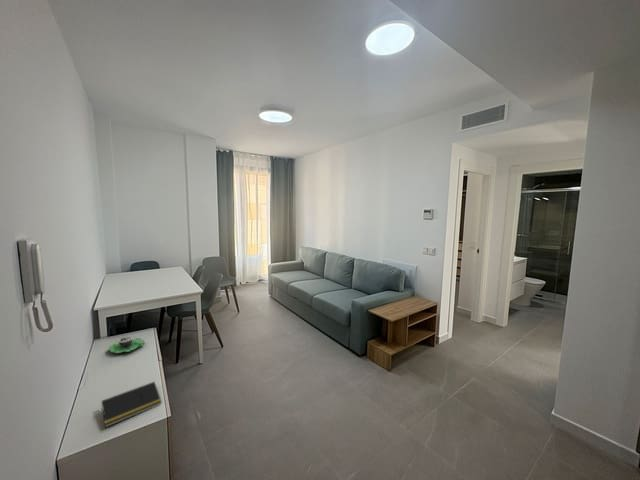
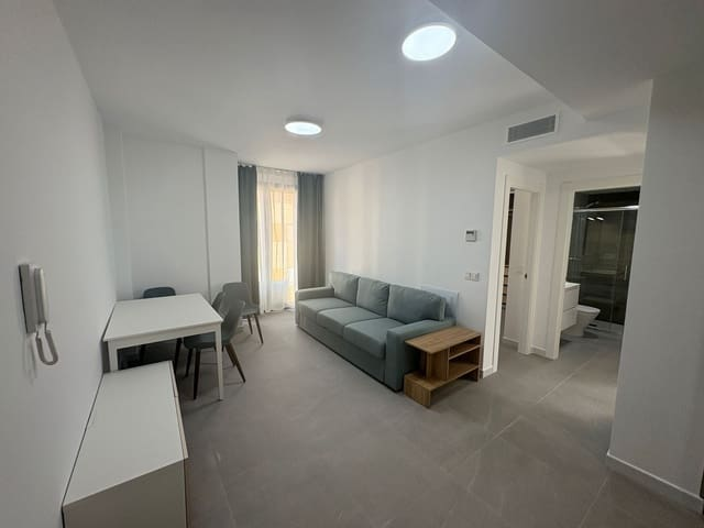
- notepad (132, 402)
- succulent planter (126, 342)
